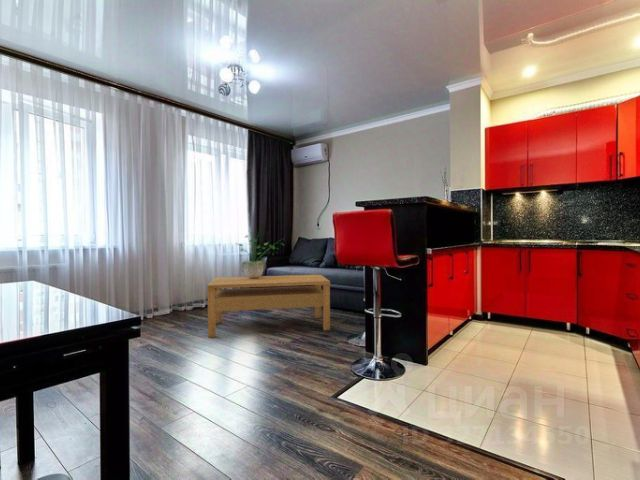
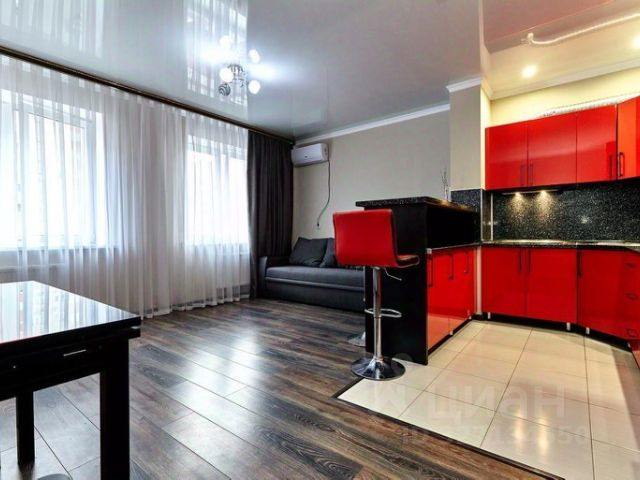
- coffee table (270, 302)
- potted plant (261, 252)
